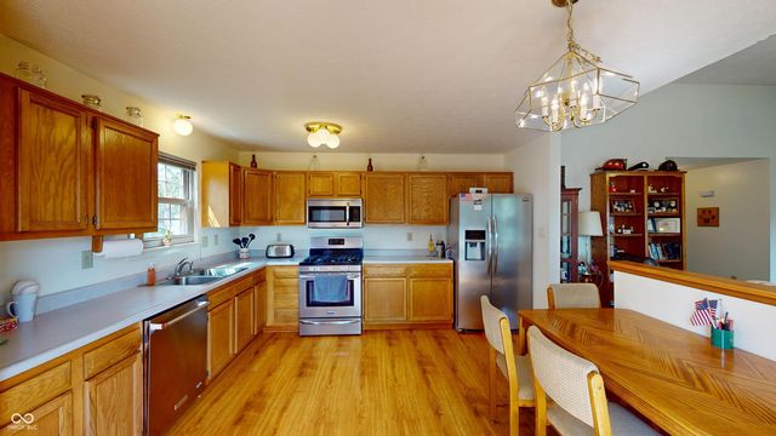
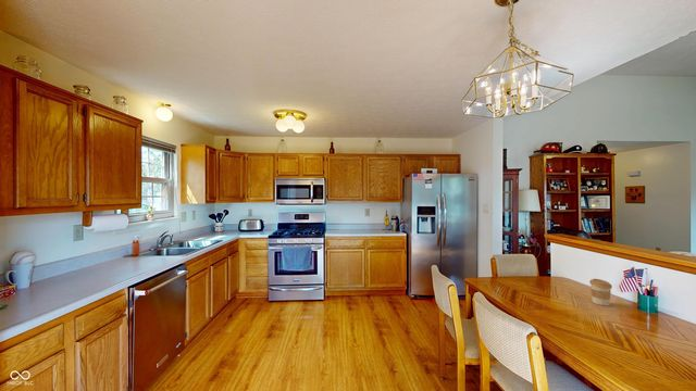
+ coffee cup (600, 291)
